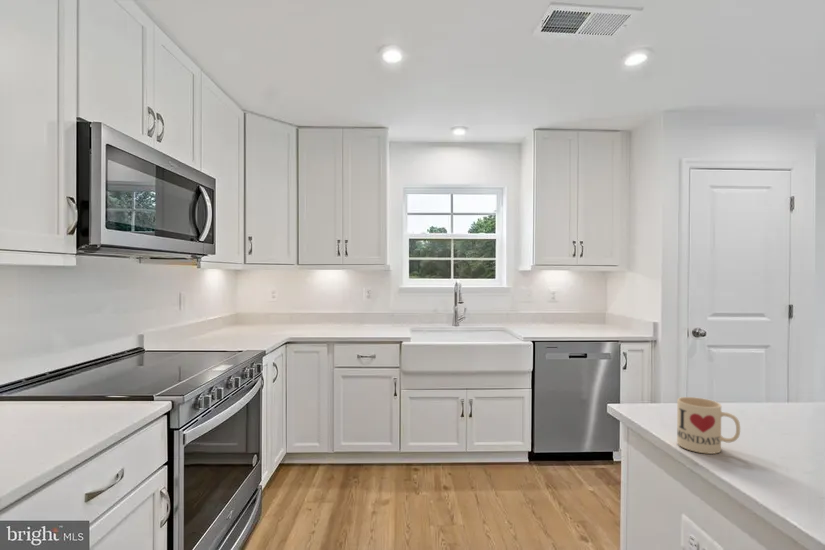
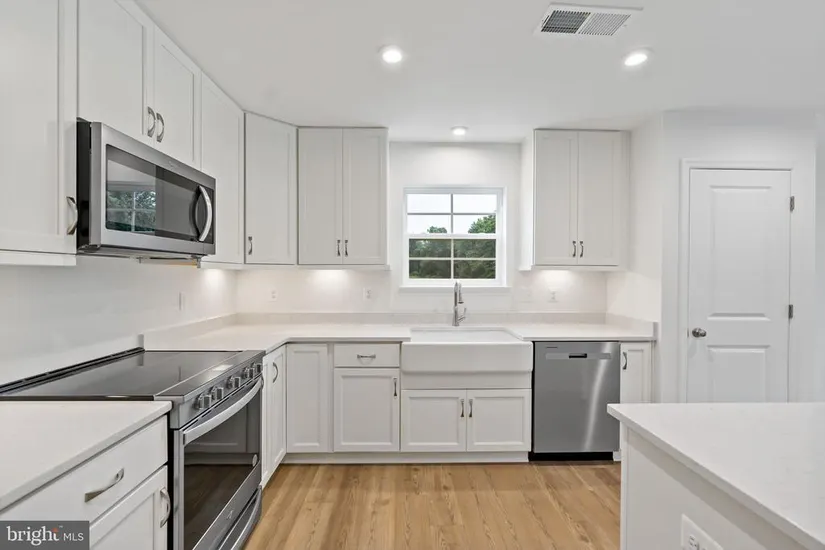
- mug (707, 425)
